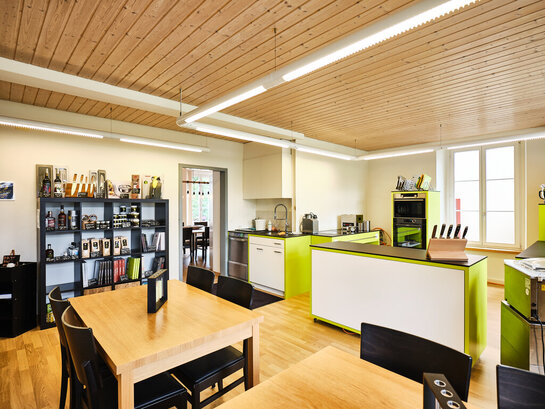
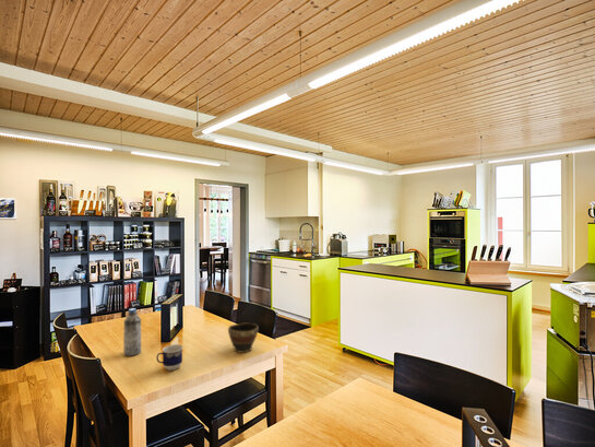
+ water bottle (132, 331)
+ cup (169, 358)
+ bowl (242, 337)
